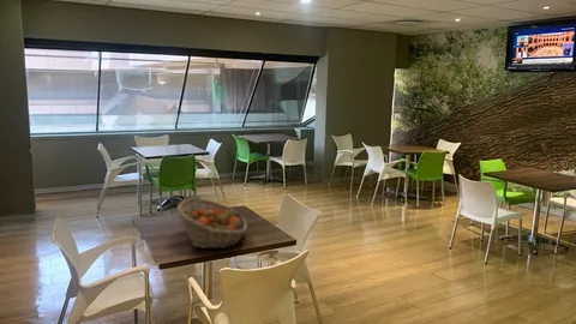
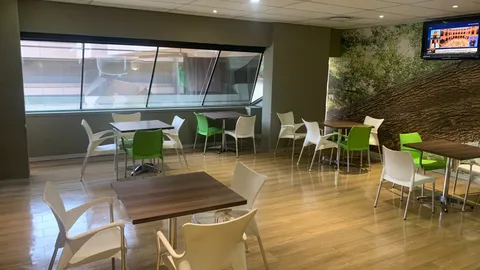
- fruit basket (212, 221)
